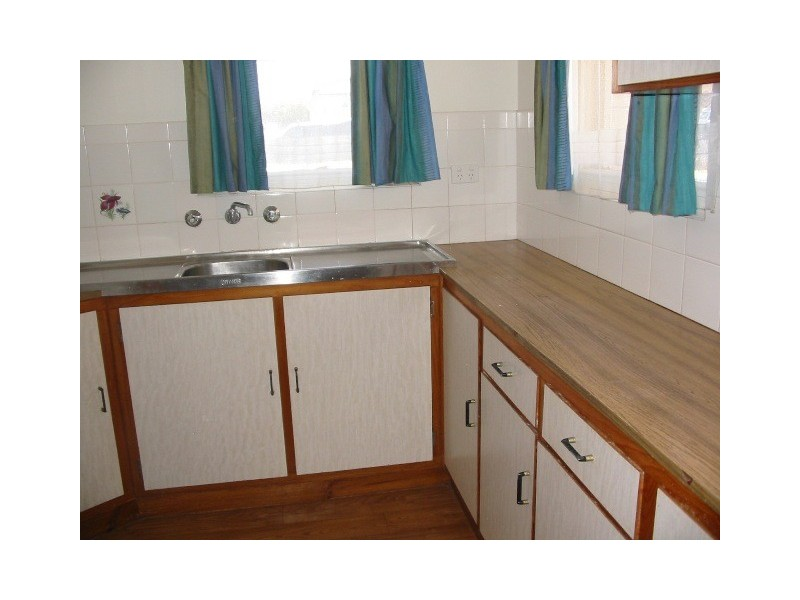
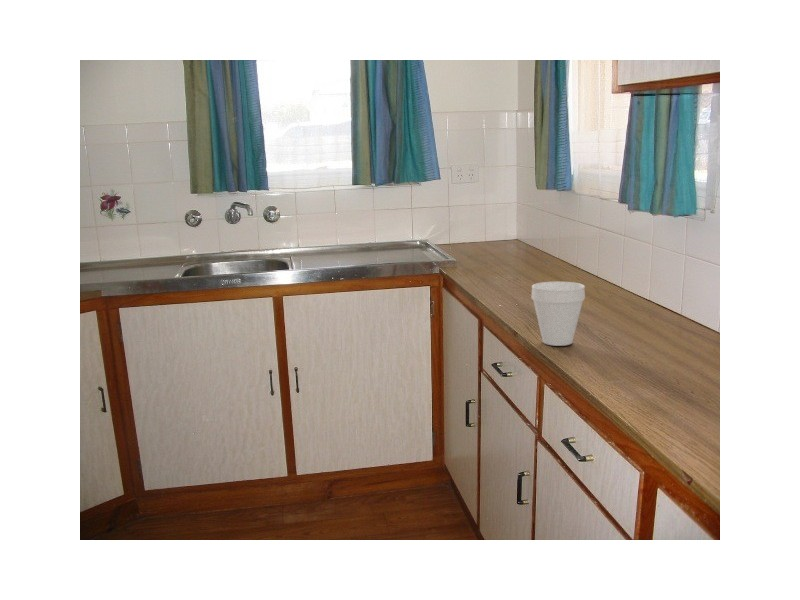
+ cup (557, 314)
